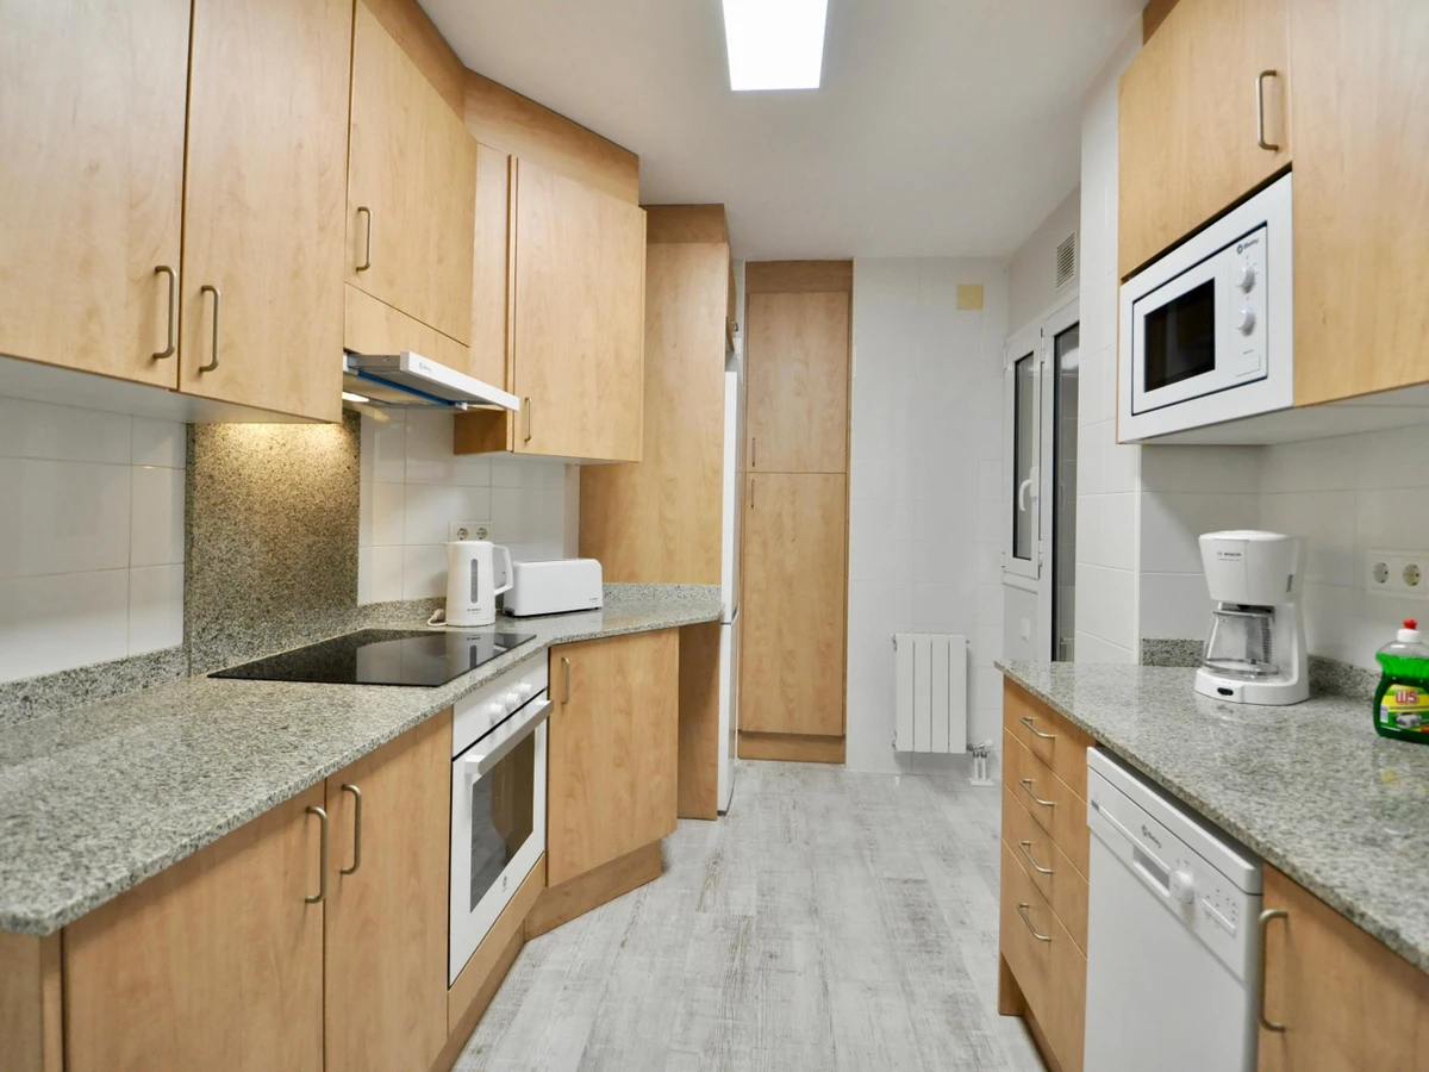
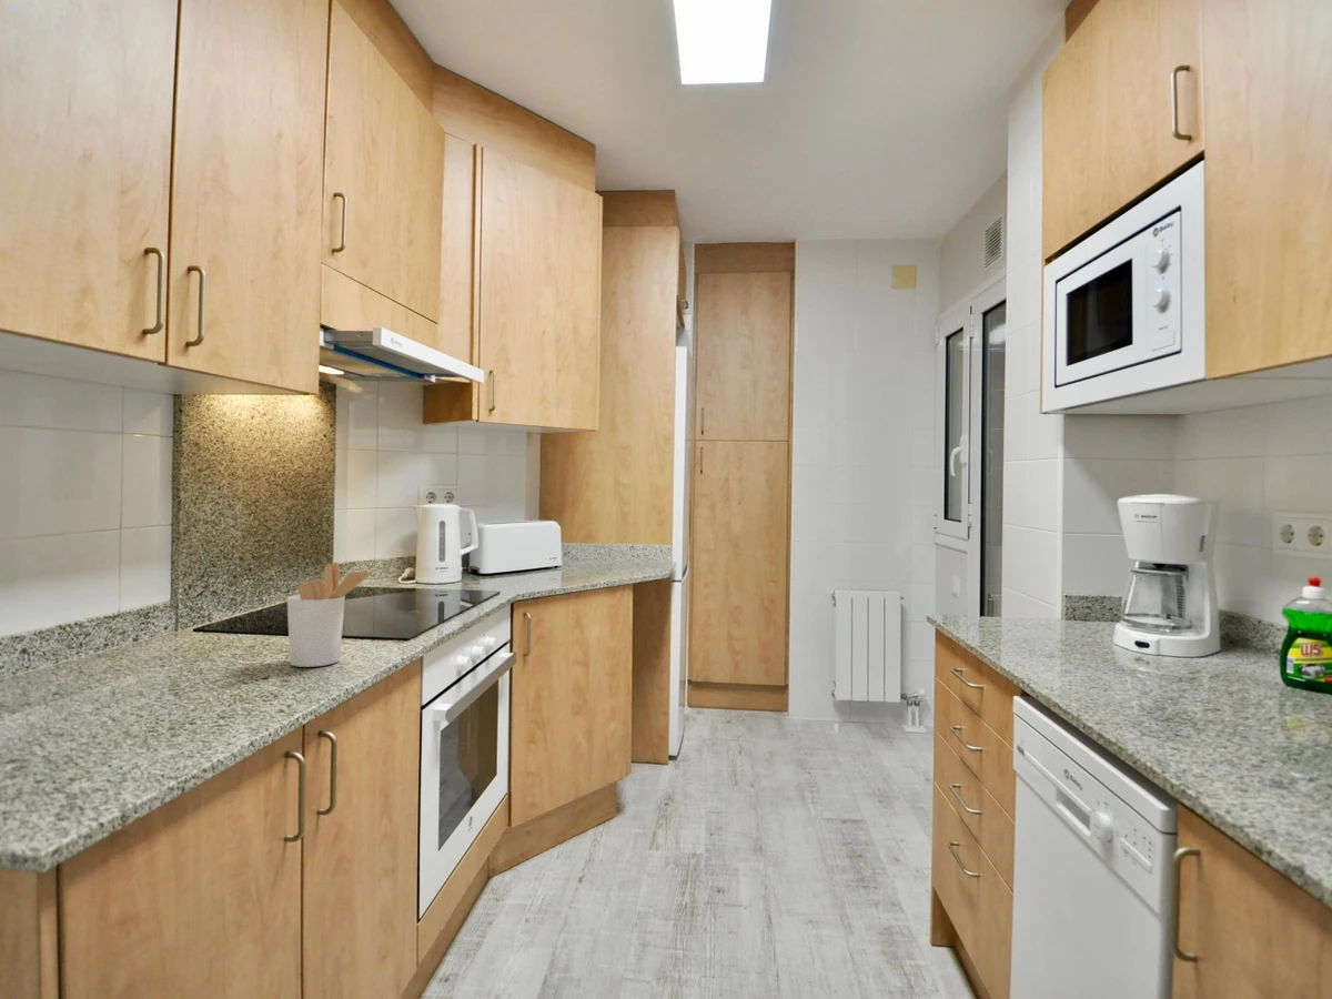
+ utensil holder (330, 613)
